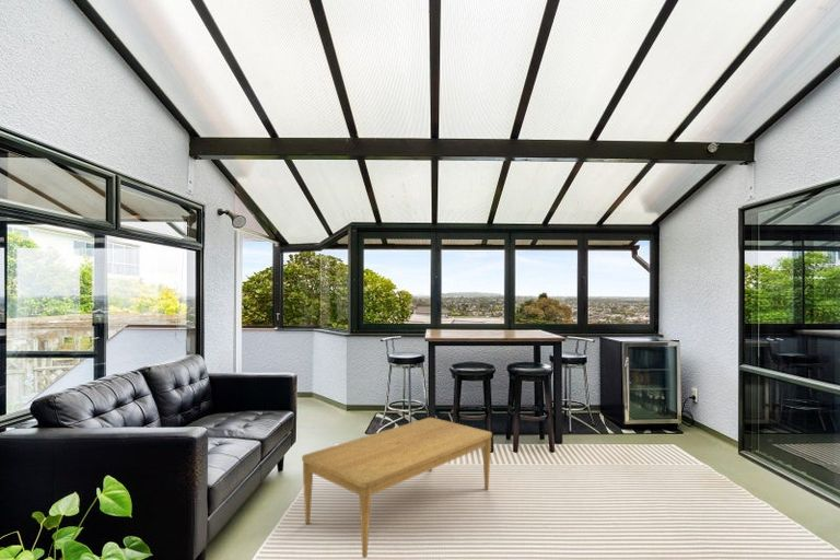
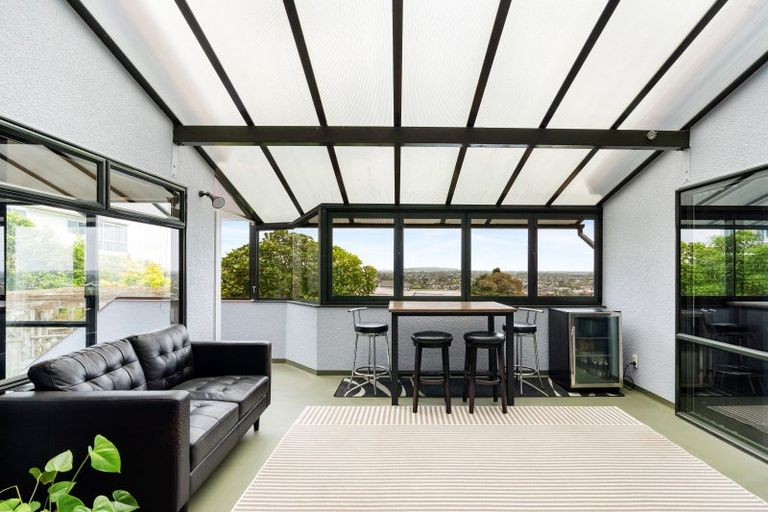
- coffee table (404, 474)
